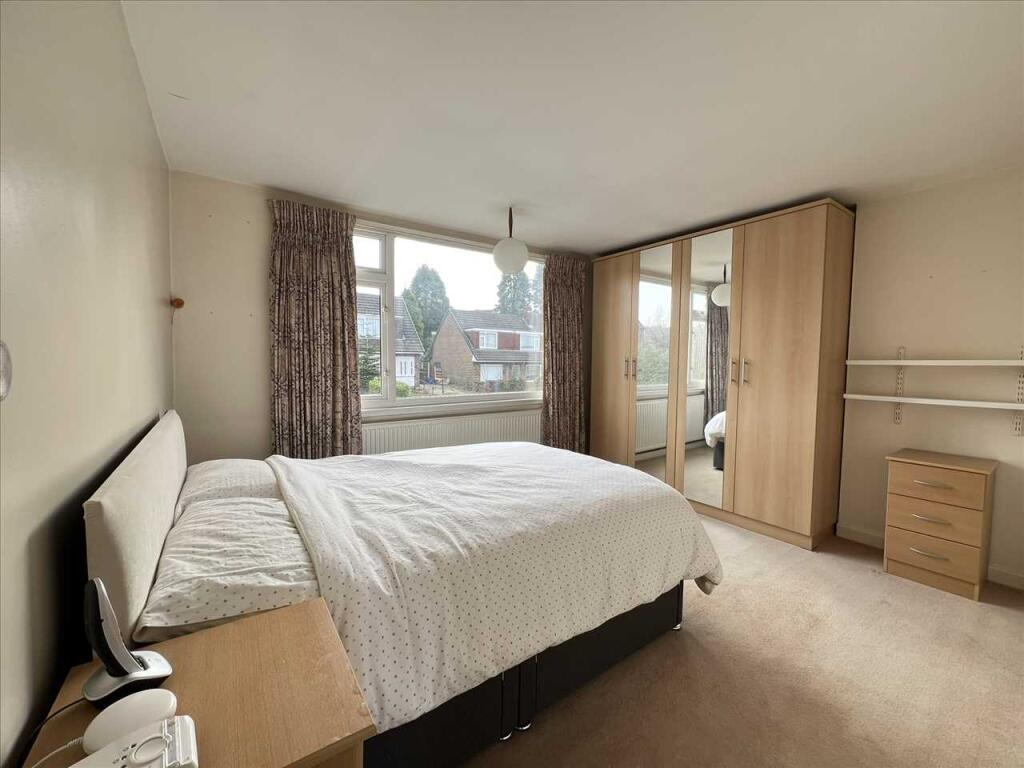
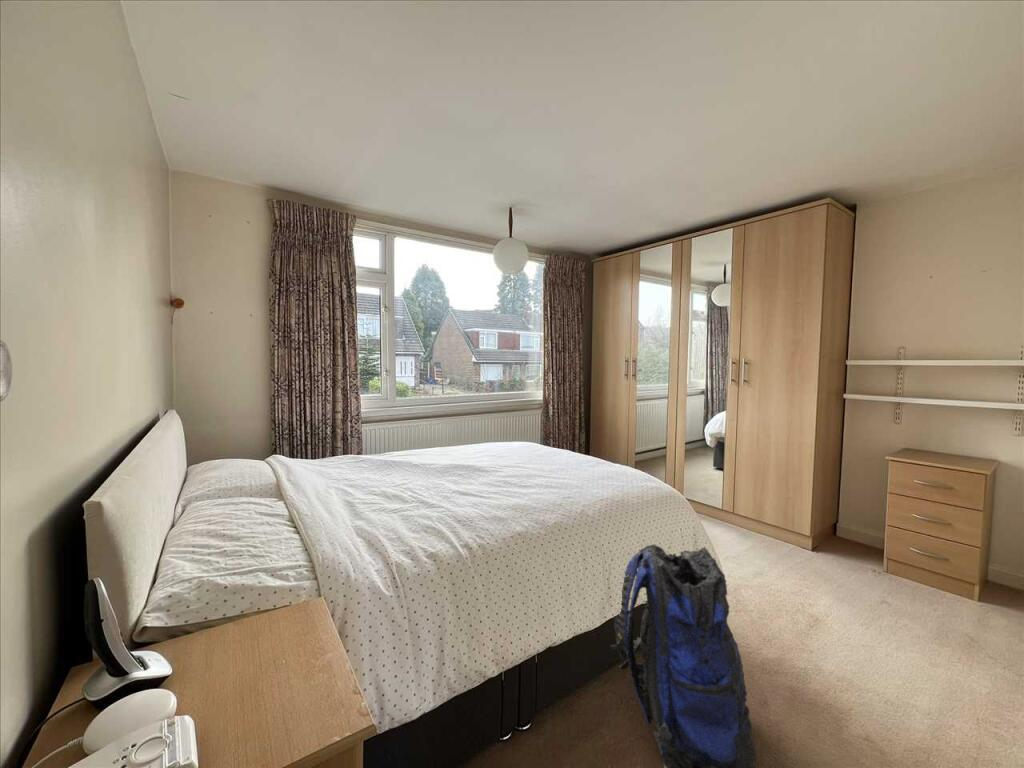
+ backpack (677, 639)
